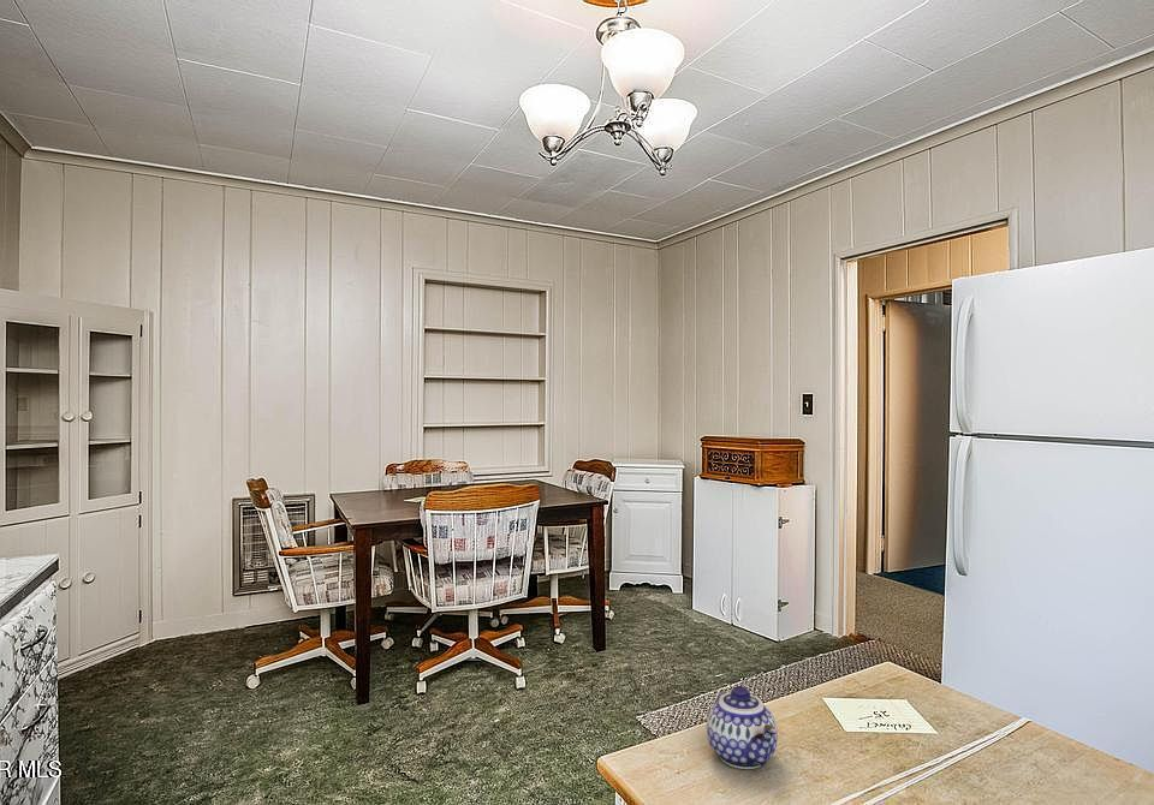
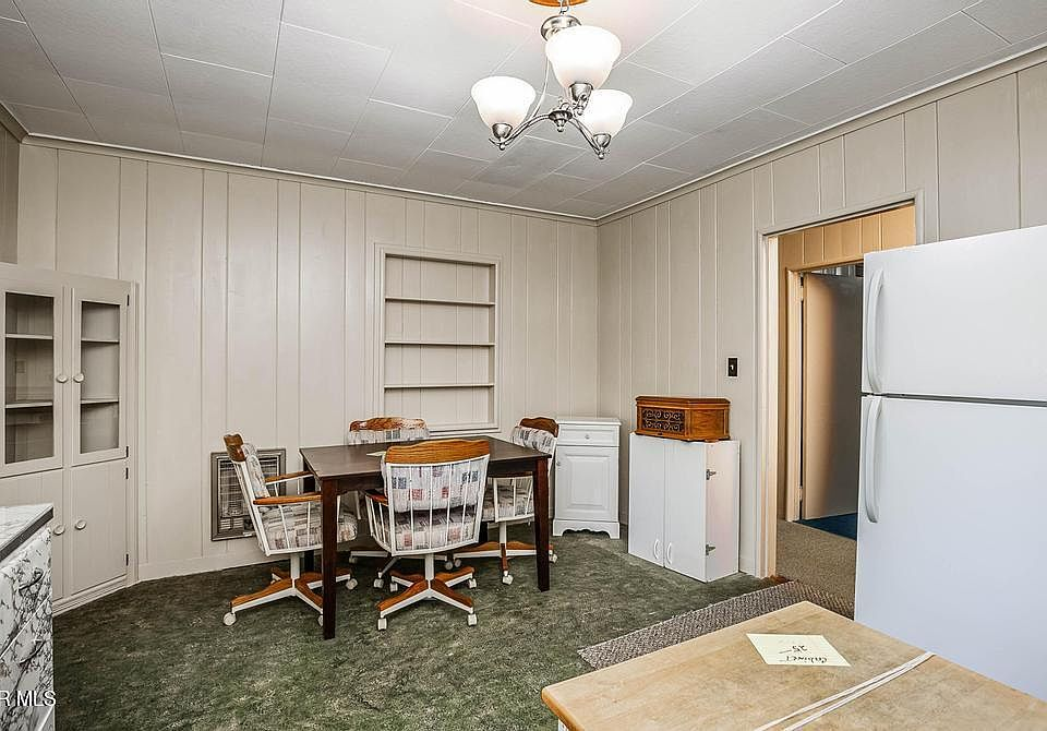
- teapot (742, 722)
